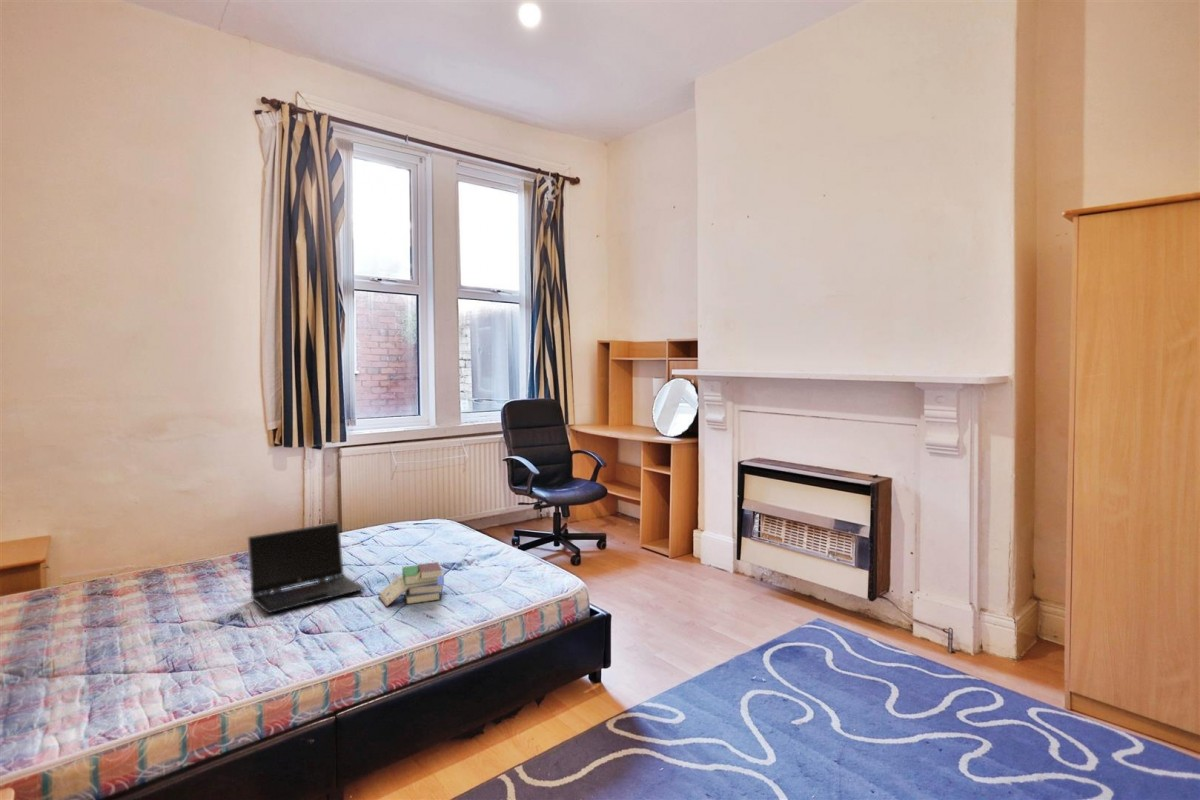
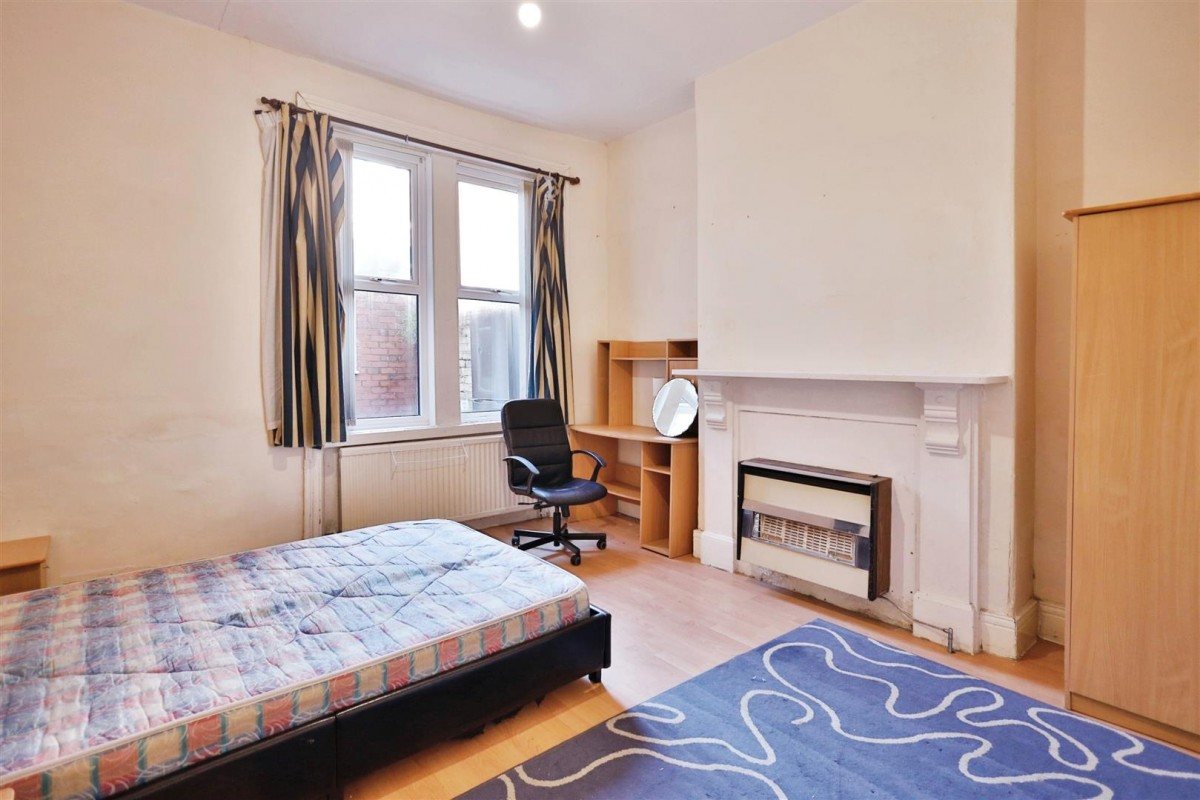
- book (413, 582)
- laptop computer (306, 564)
